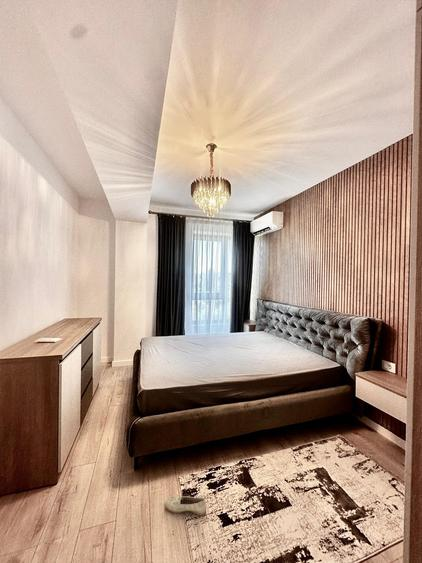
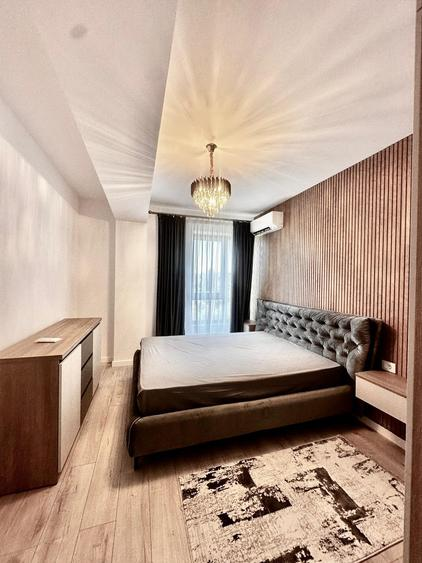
- shoe (185, 502)
